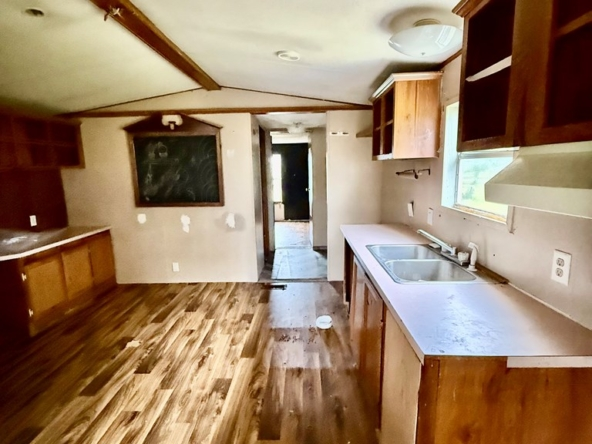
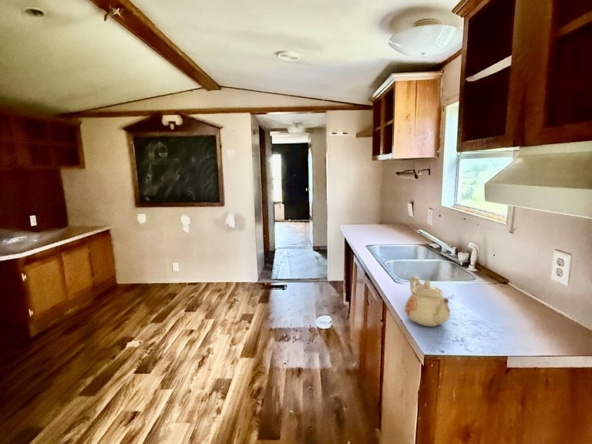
+ teapot (427, 300)
